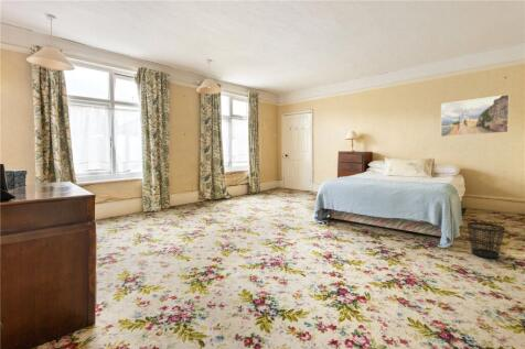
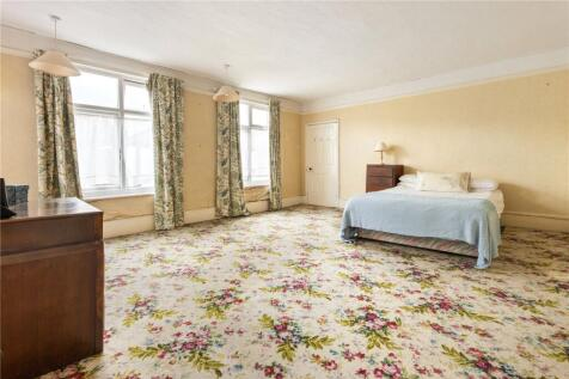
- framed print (472, 117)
- wastebasket (484, 240)
